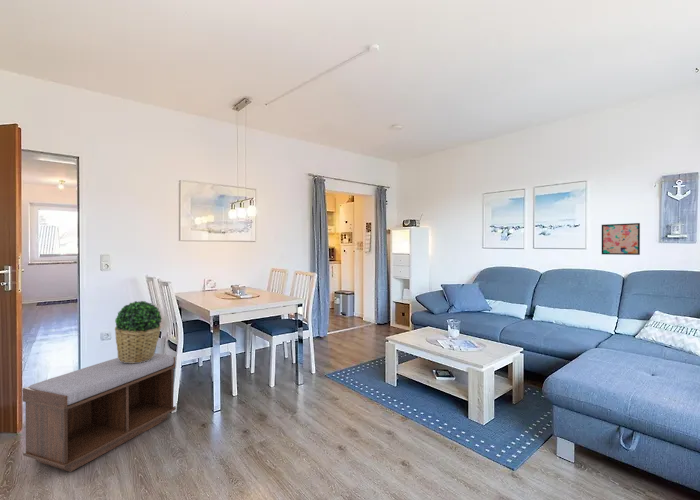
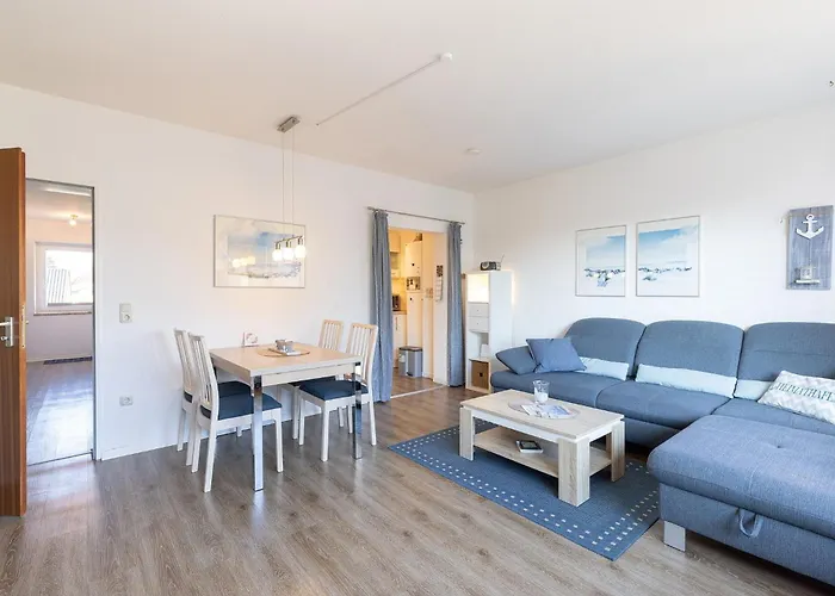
- wall art (620, 239)
- potted plant (135, 330)
- bench (109, 402)
